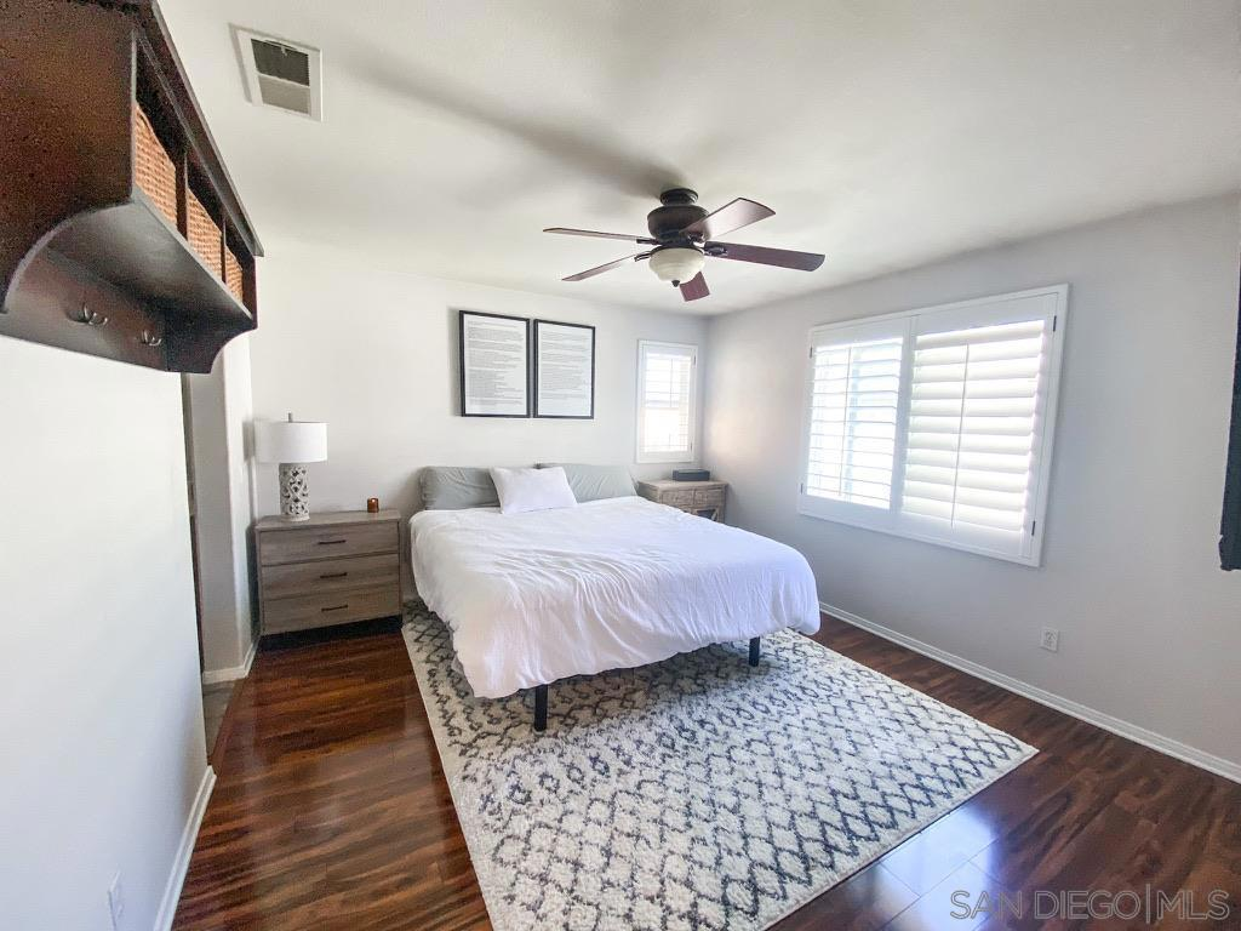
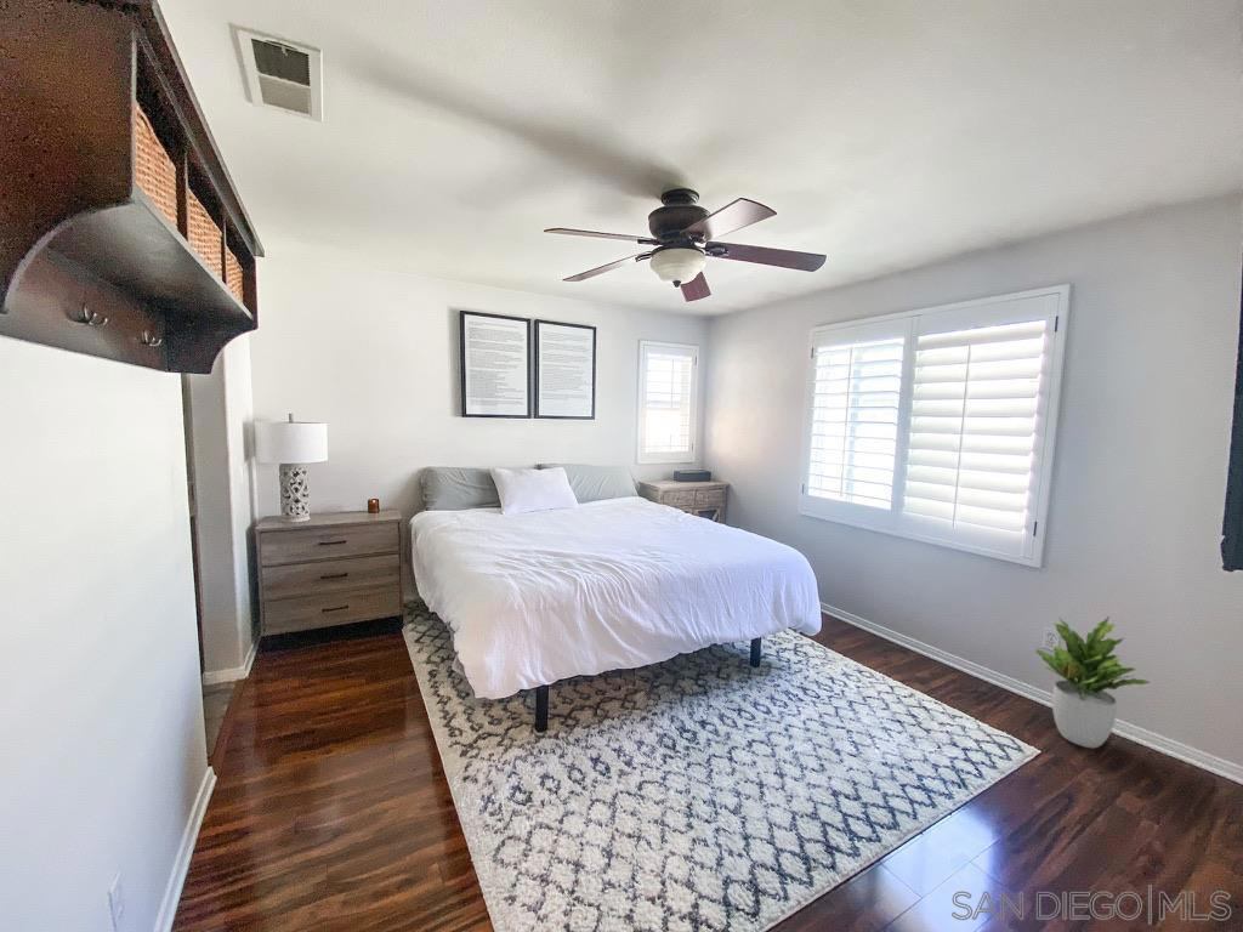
+ potted plant (1082, 676)
